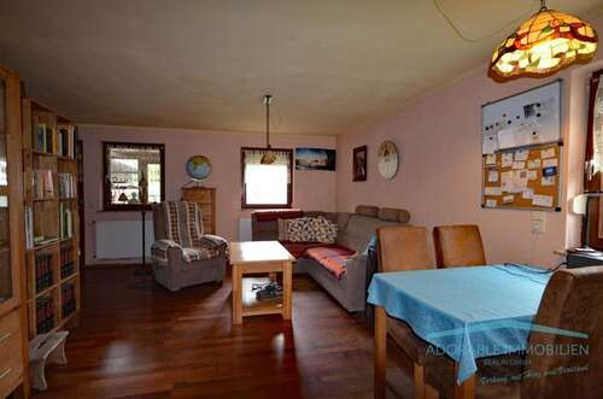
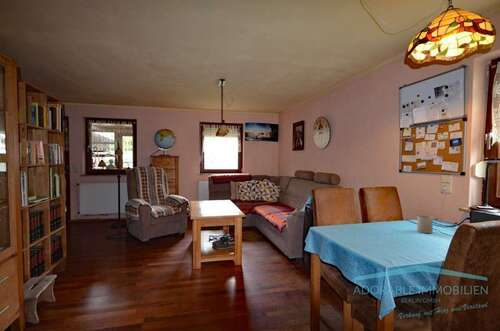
+ mug (425, 223)
